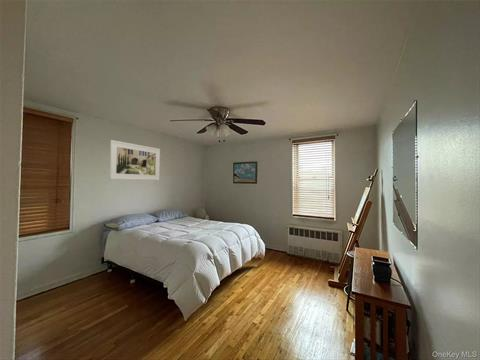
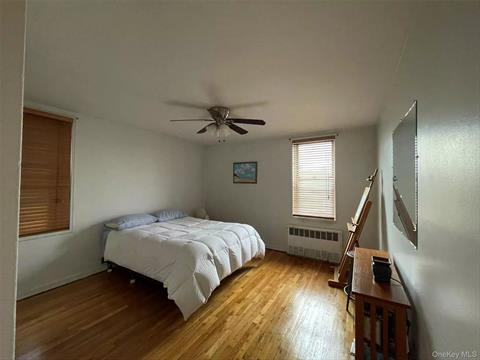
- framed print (137, 162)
